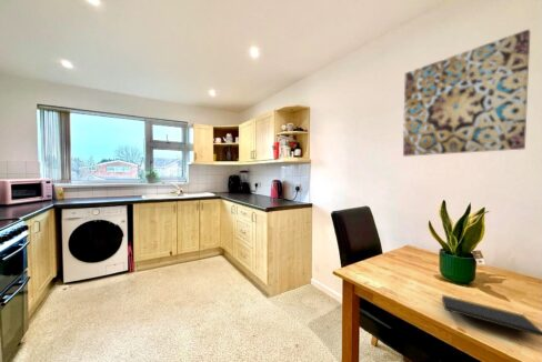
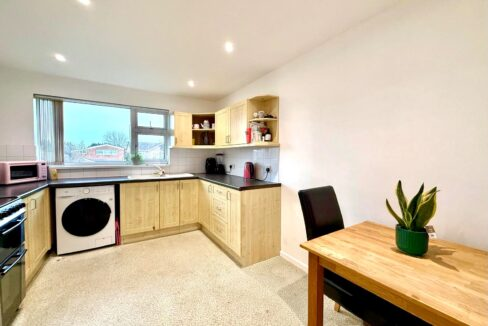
- notepad (483, 312)
- wall art (454, 104)
